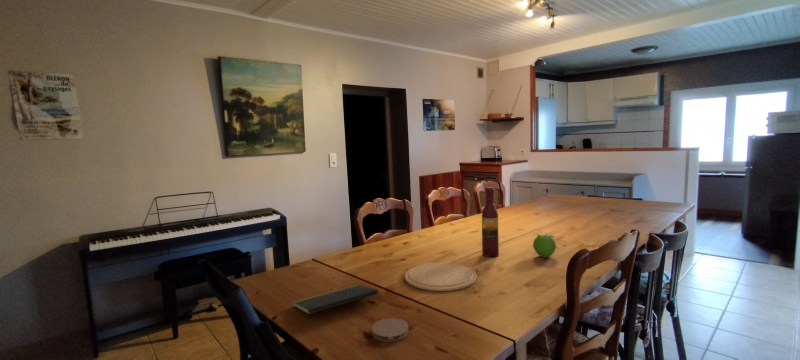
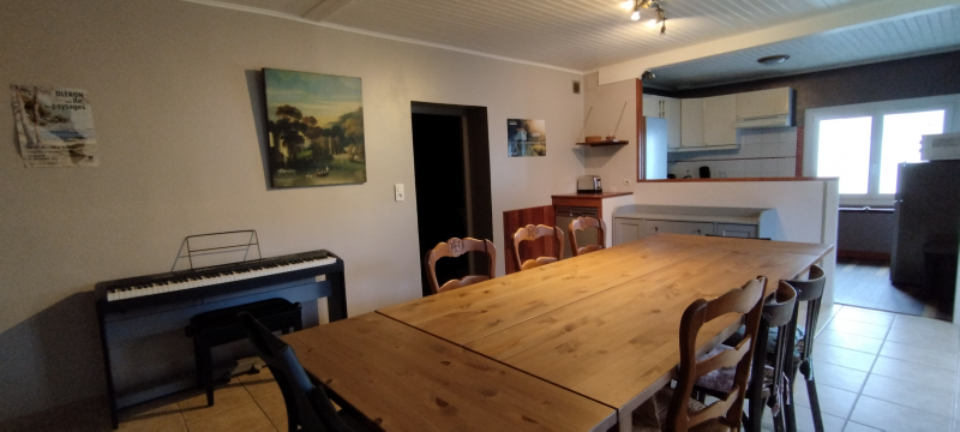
- fruit (544, 244)
- coaster (390, 329)
- notepad (335, 297)
- plate (440, 274)
- wine bottle (490, 221)
